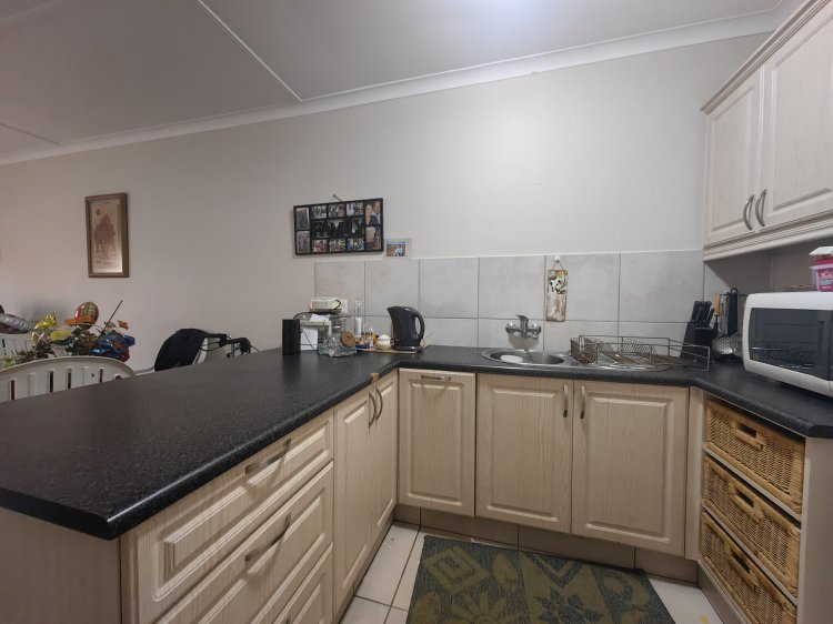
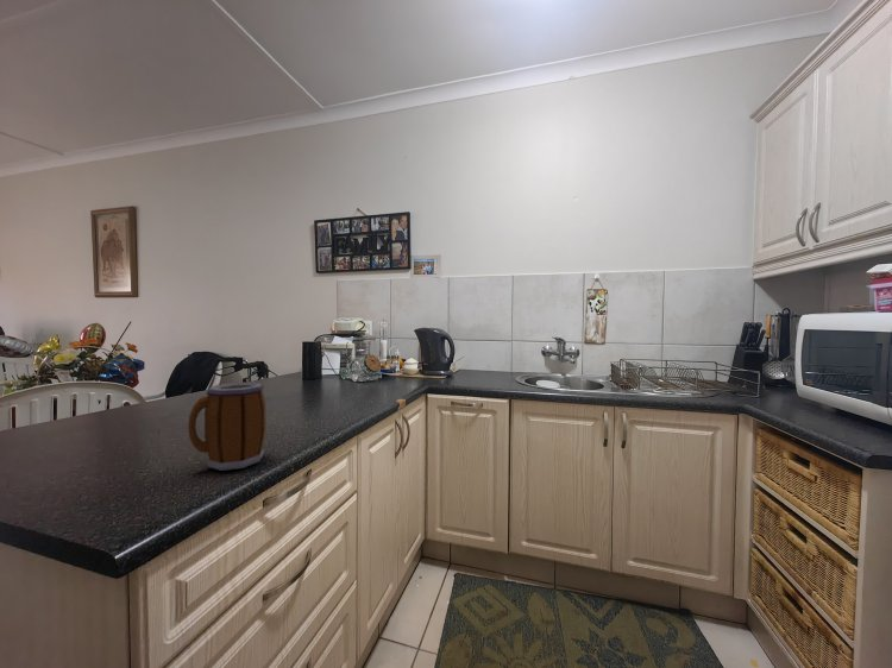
+ mug (231, 424)
